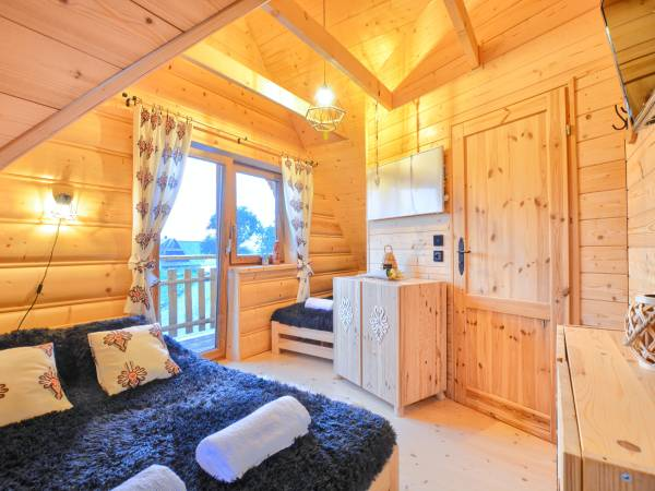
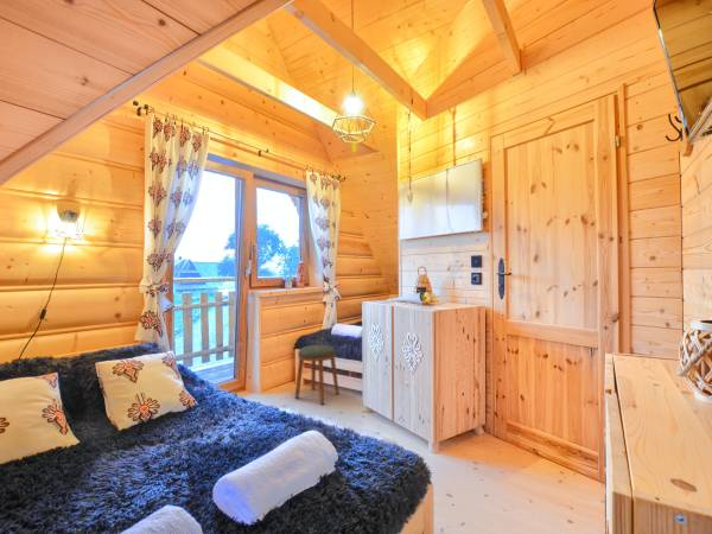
+ stool (314, 371)
